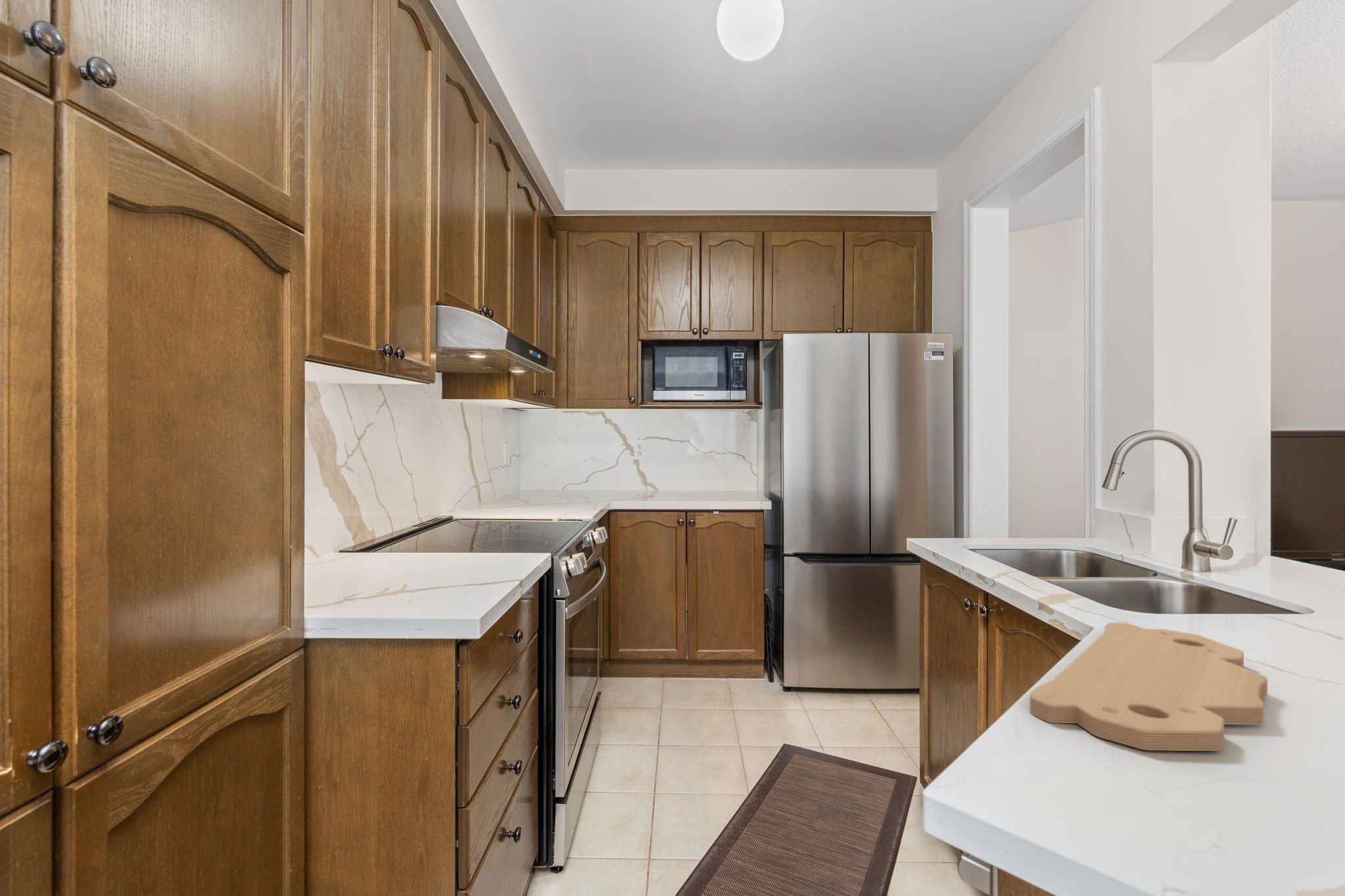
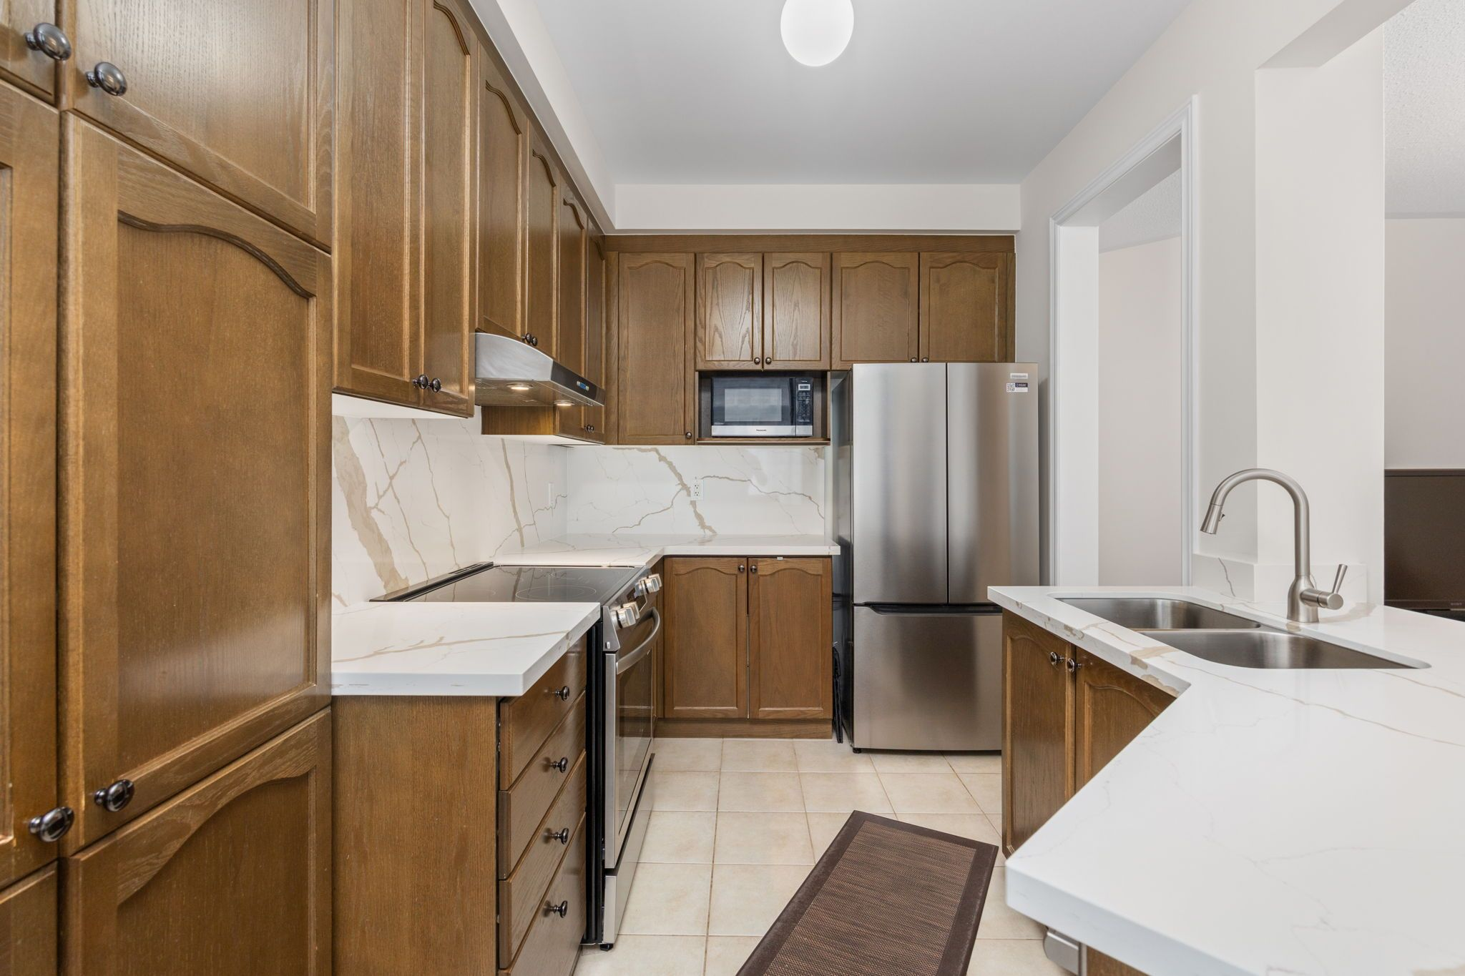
- cutting board (1162, 677)
